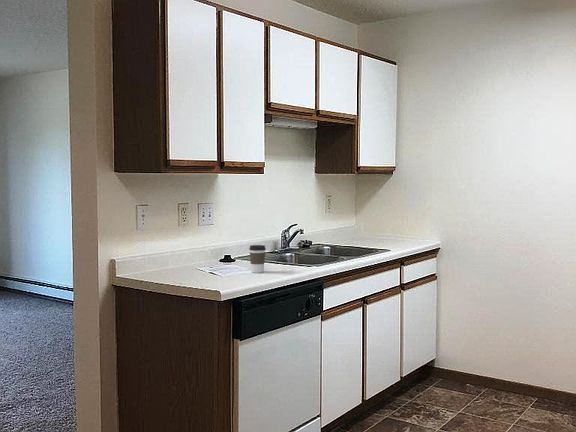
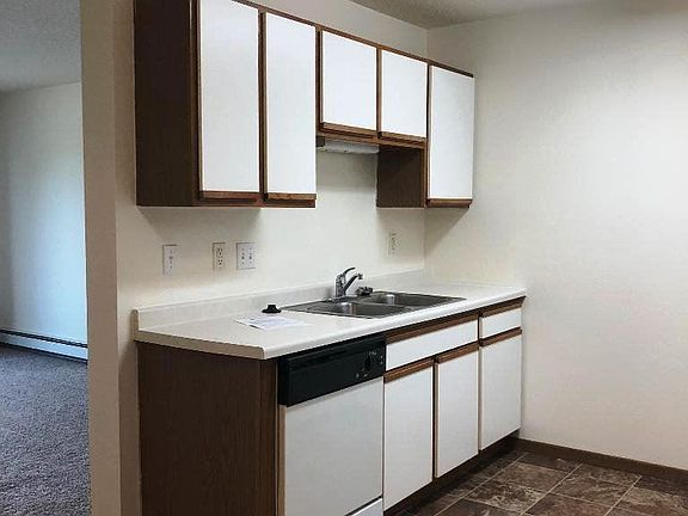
- coffee cup (257, 258)
